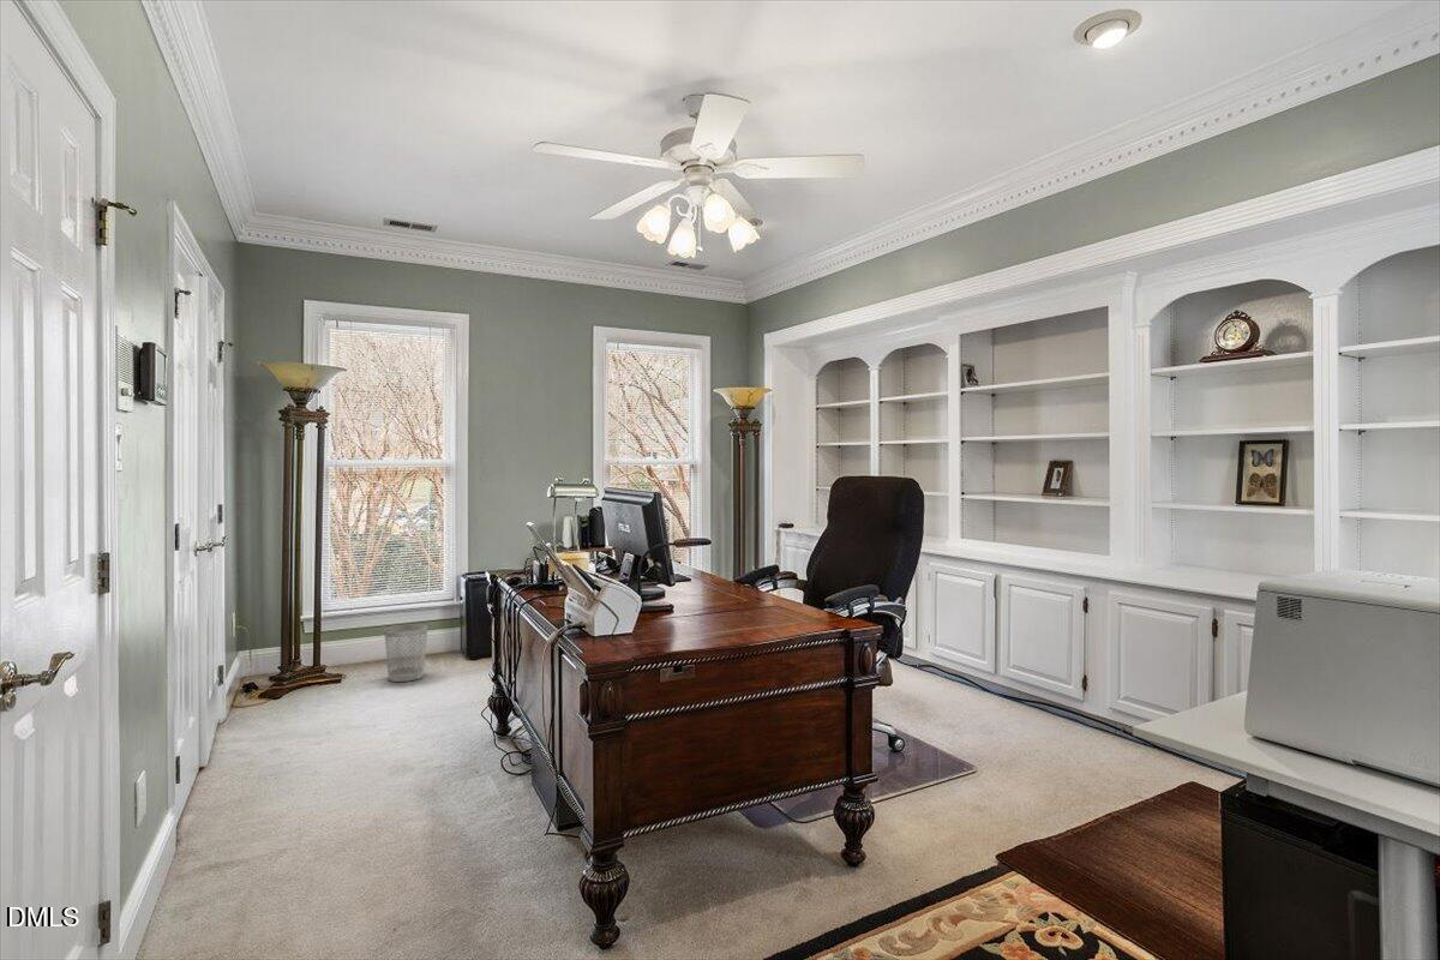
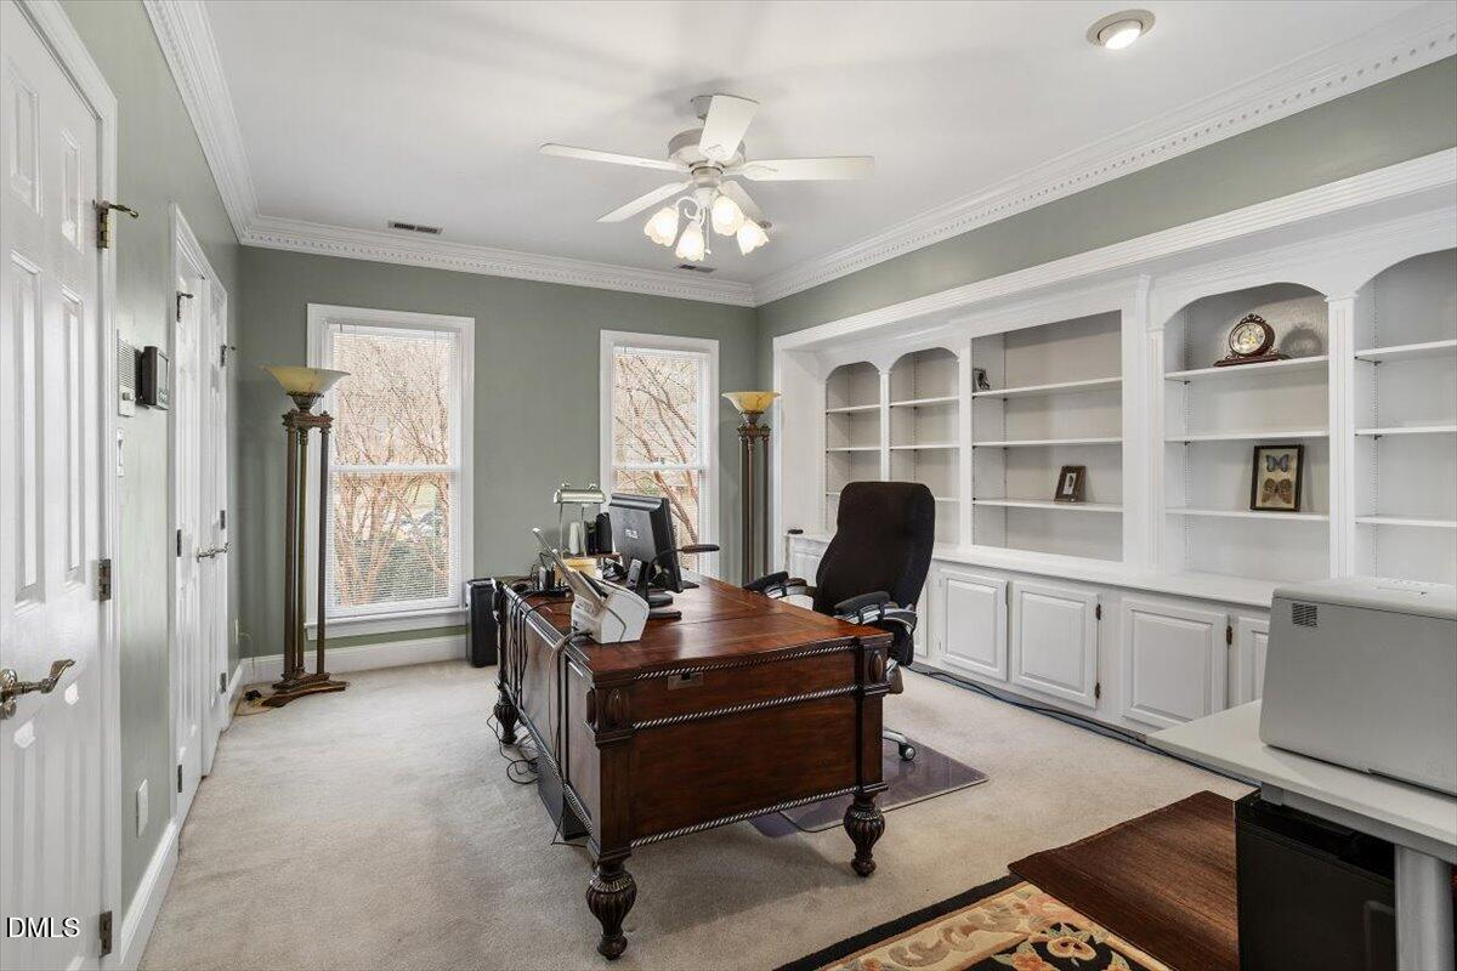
- wastebasket (406, 653)
